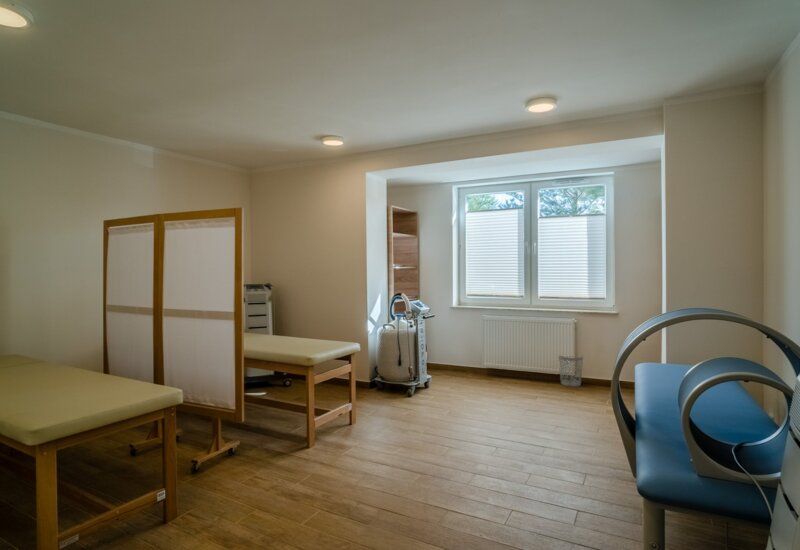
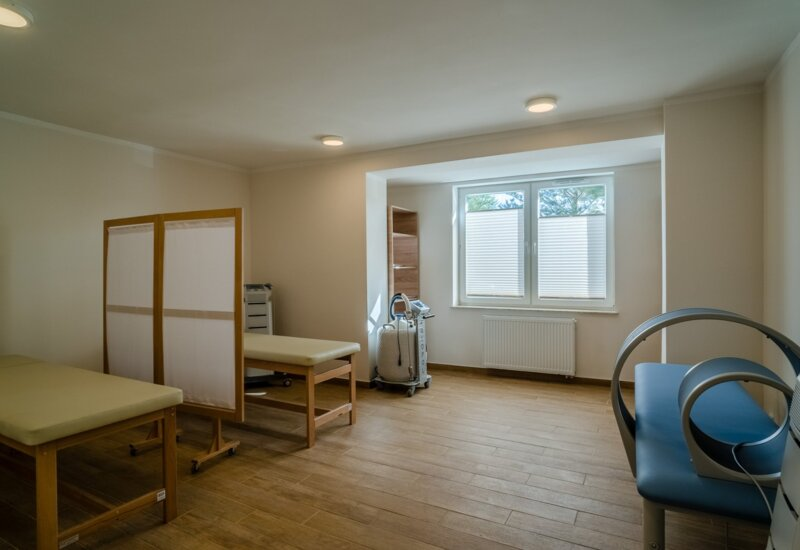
- wastebasket (570, 369)
